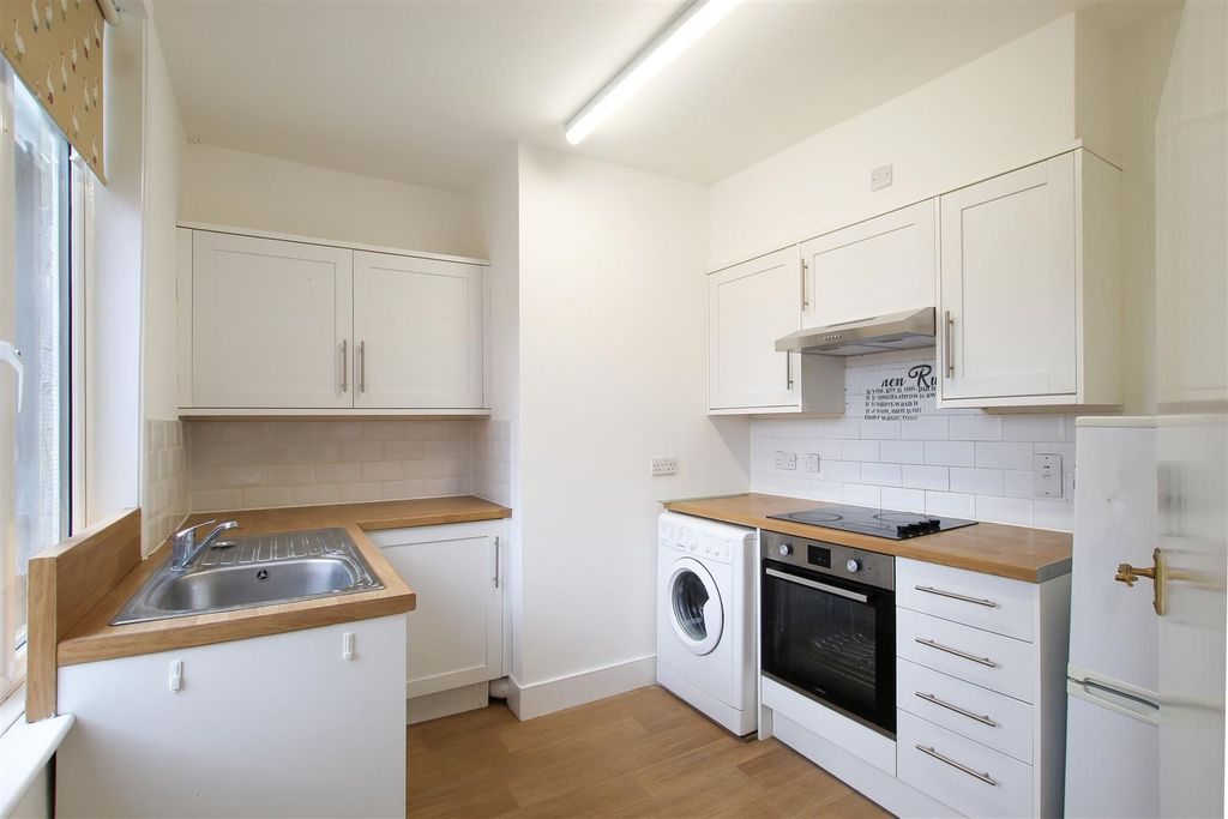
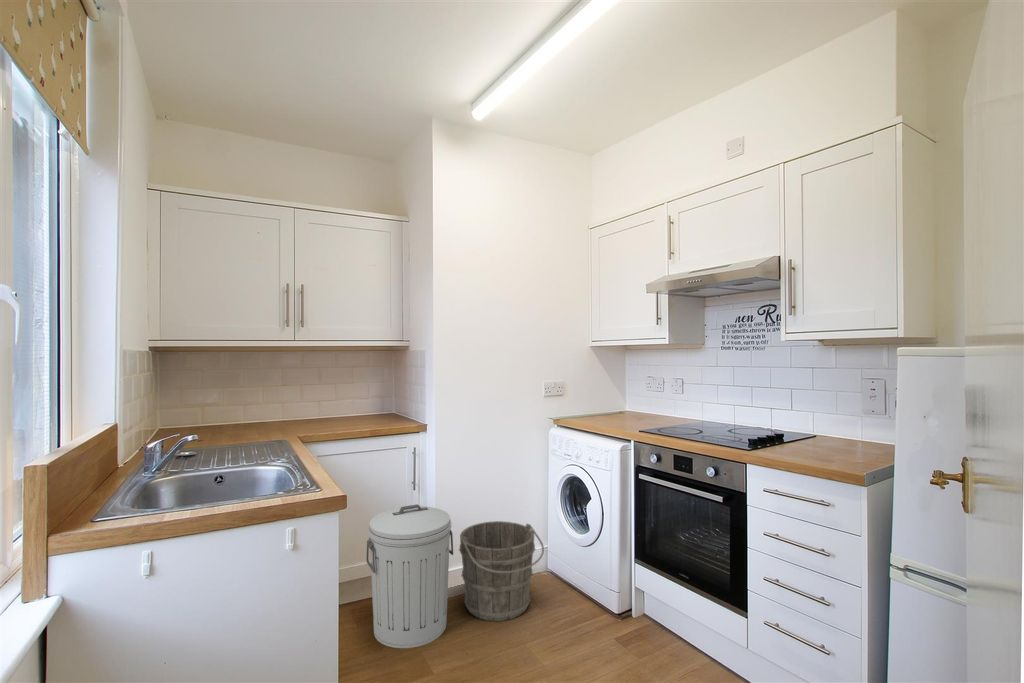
+ bucket (498, 568)
+ trash can (410, 566)
